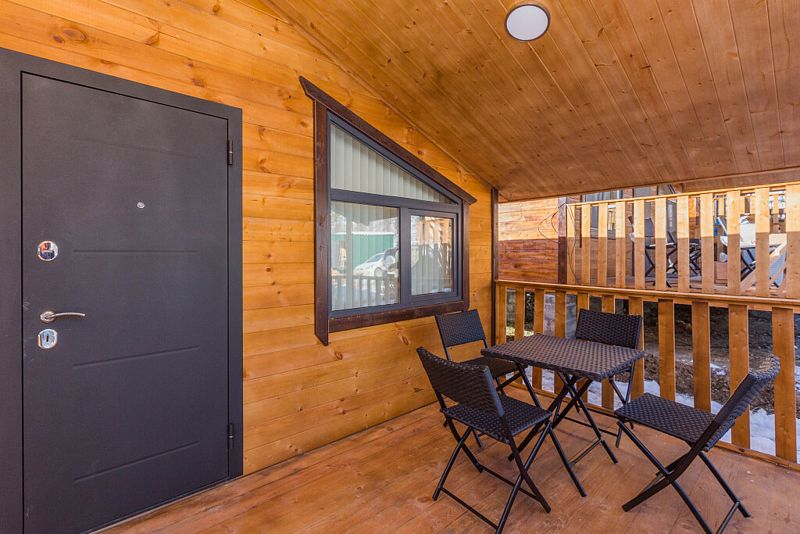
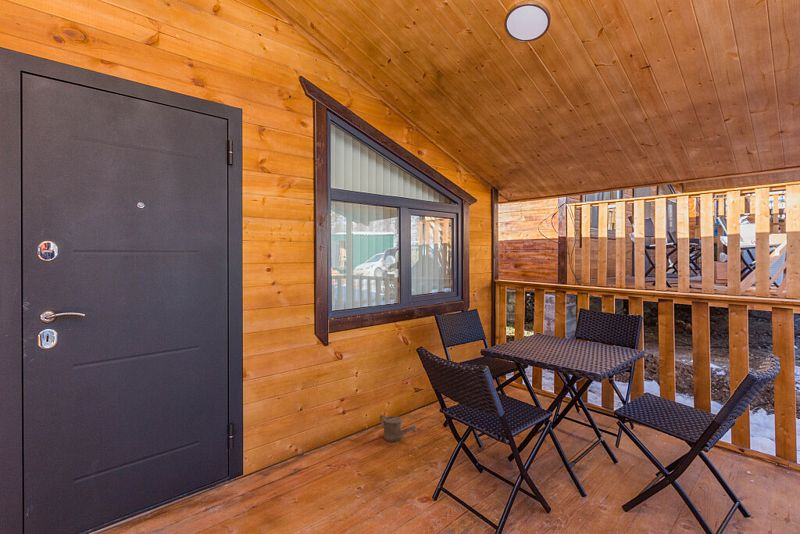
+ watering can (396, 428)
